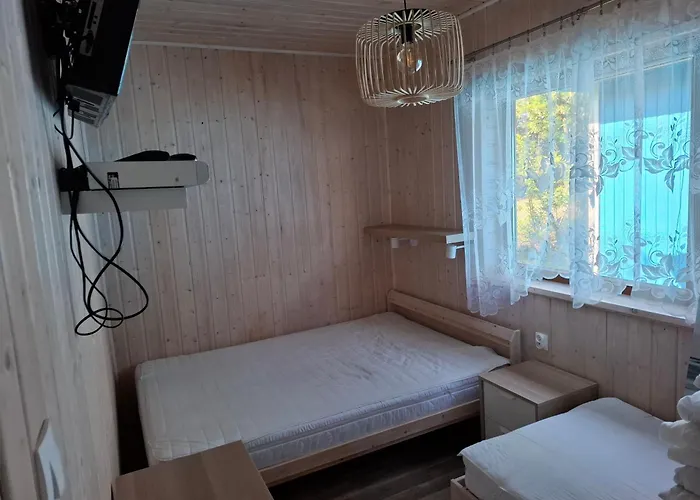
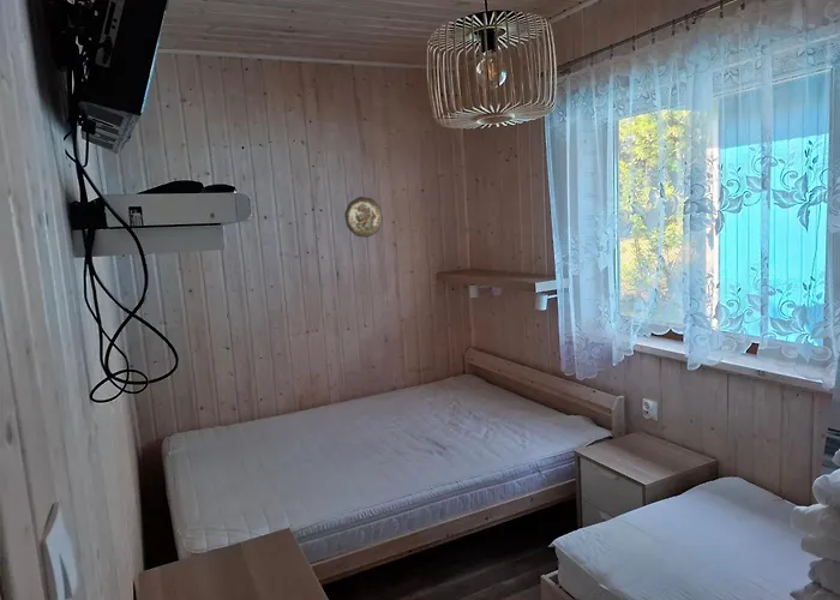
+ decorative plate (362, 217)
